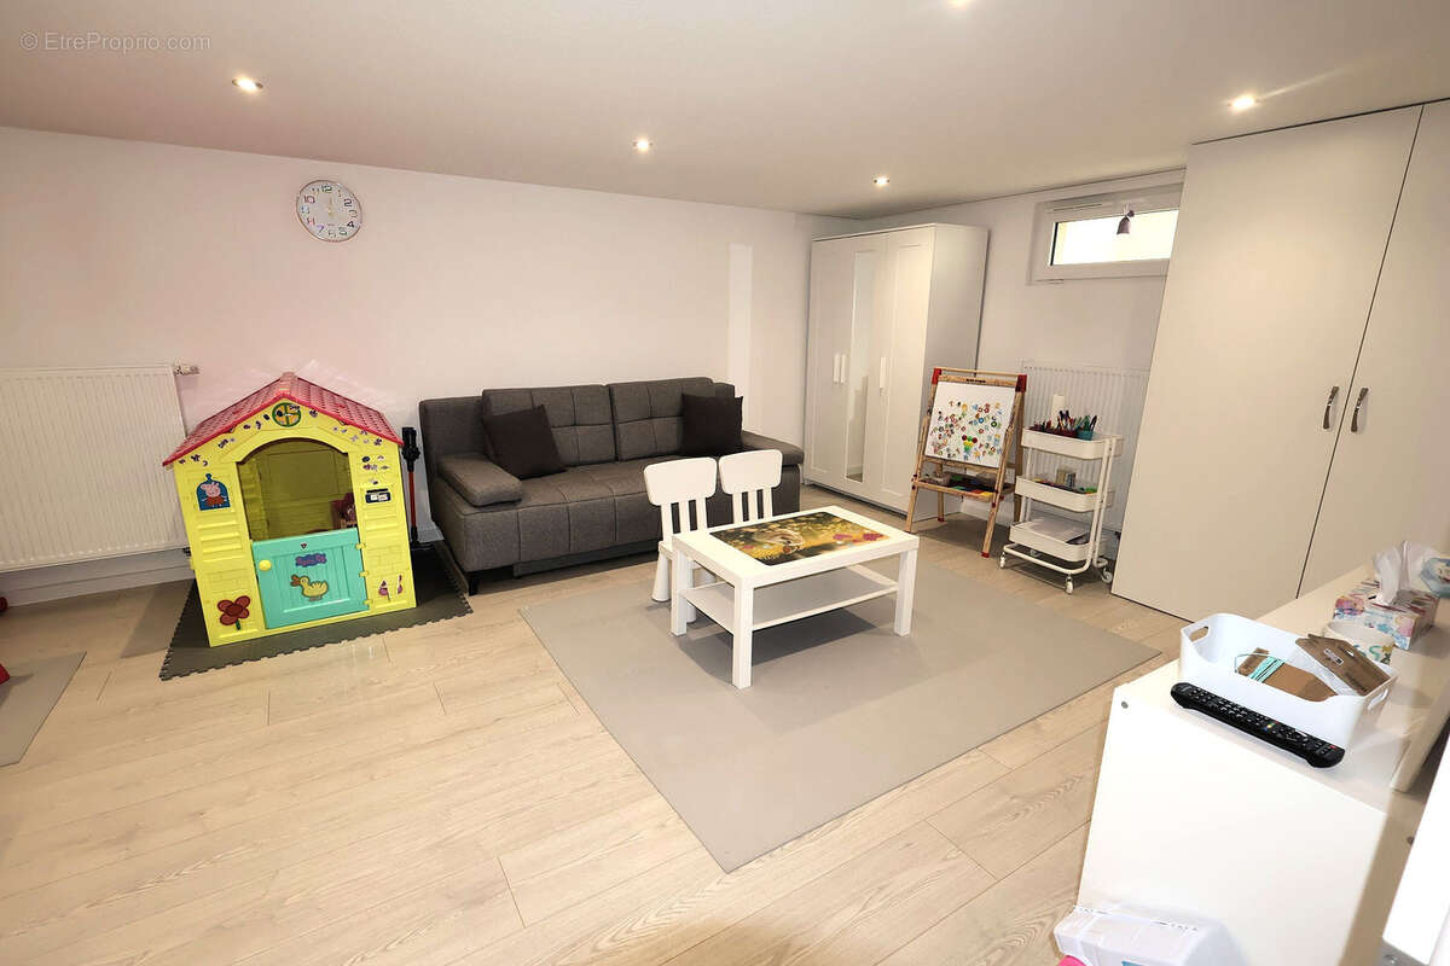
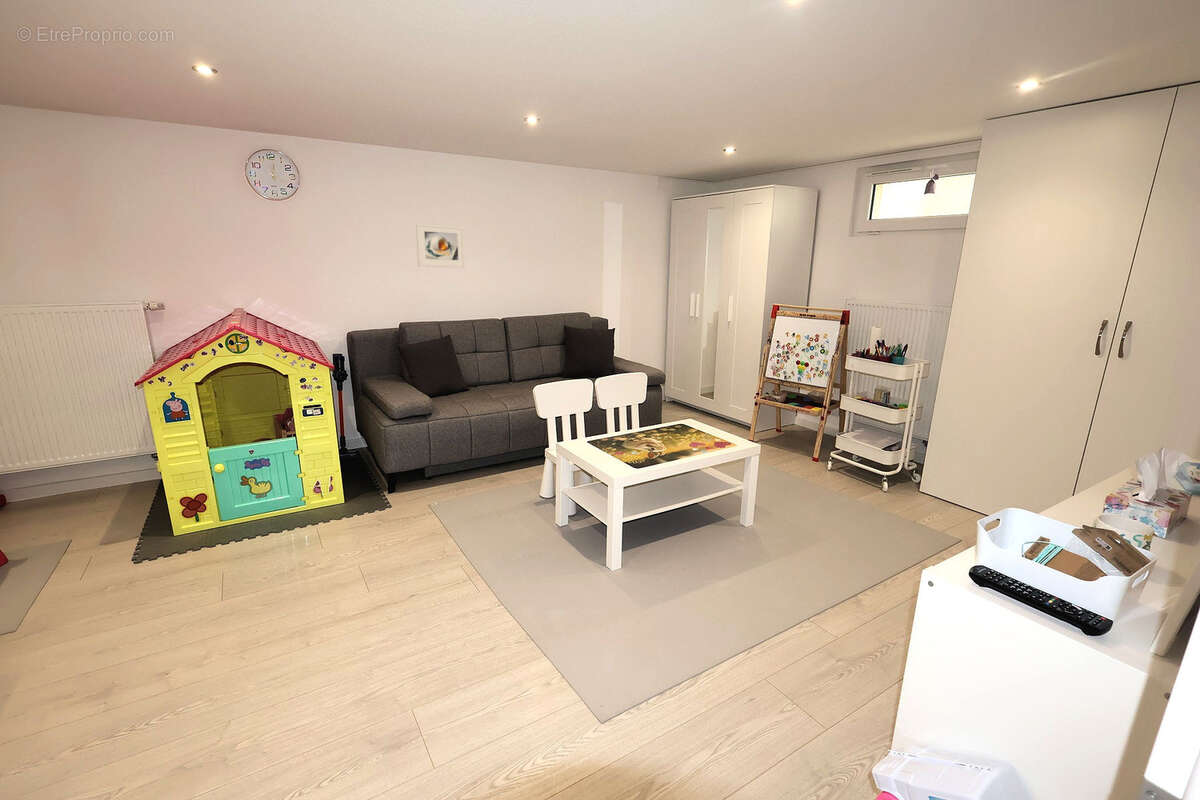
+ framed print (441, 246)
